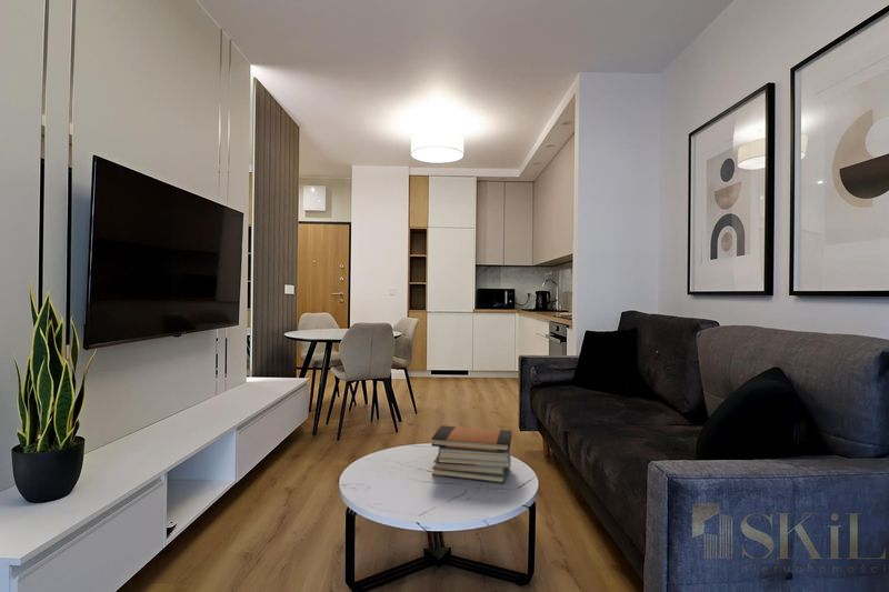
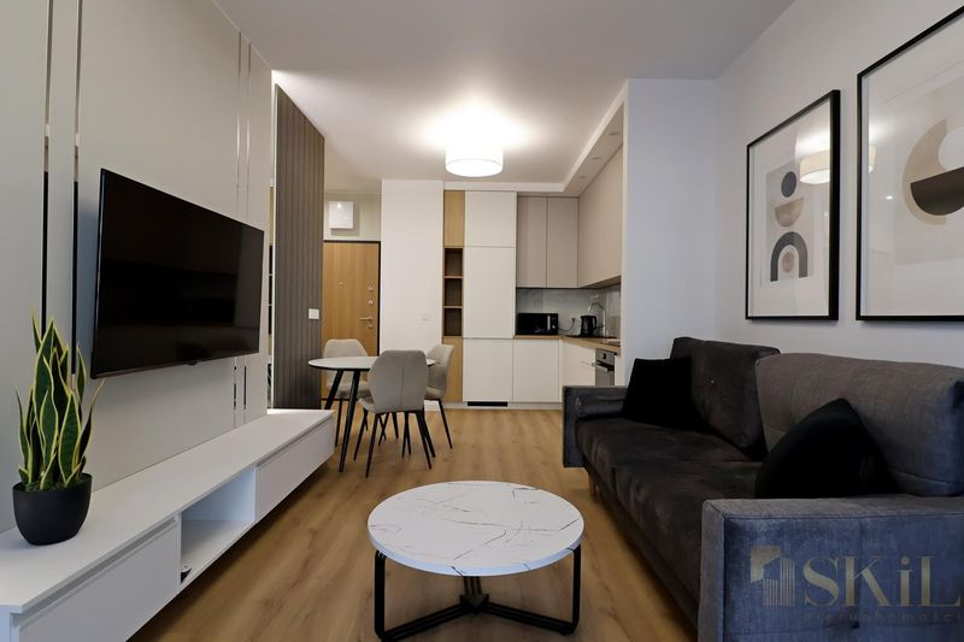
- book stack (472, 452)
